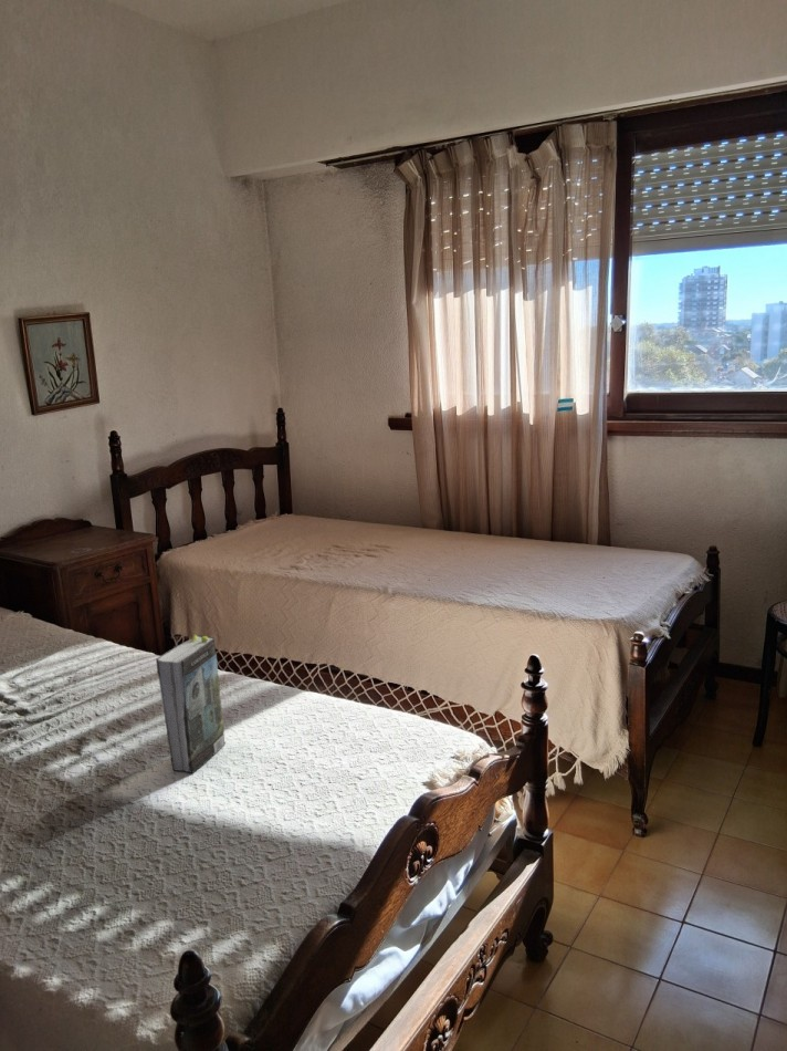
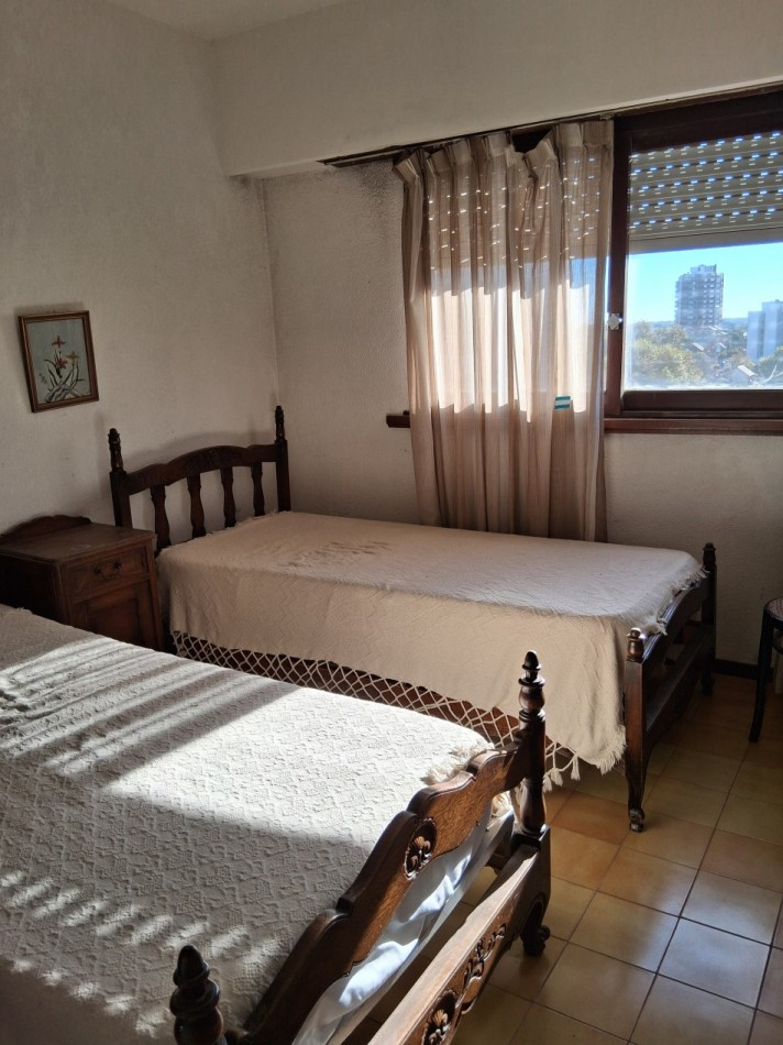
- book (195, 699)
